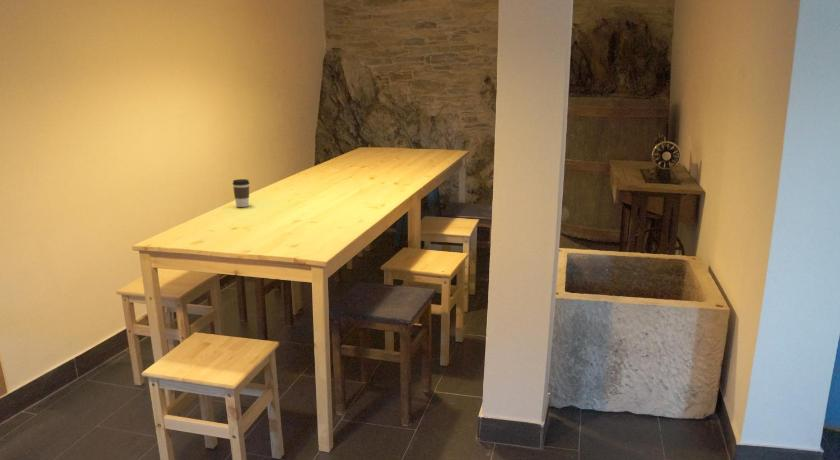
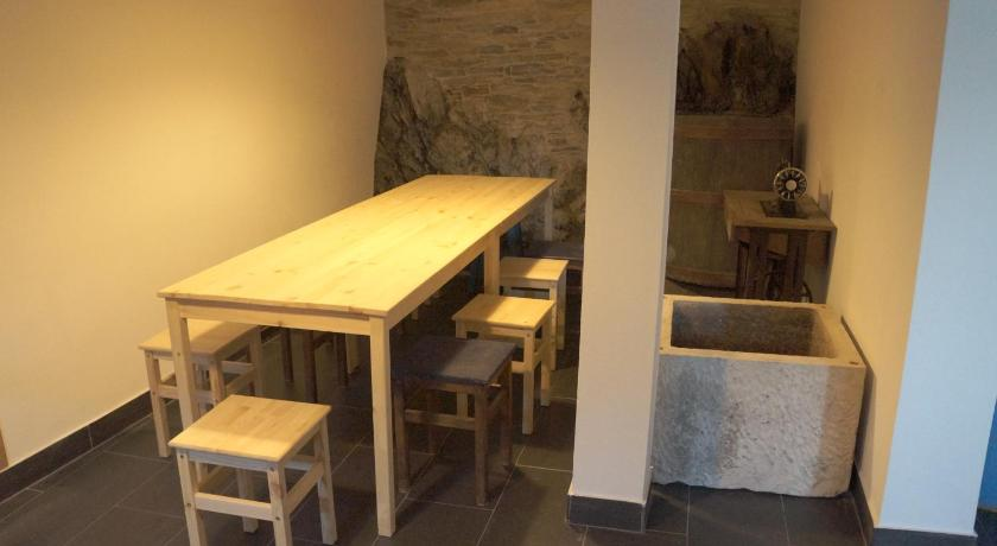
- coffee cup (241, 193)
